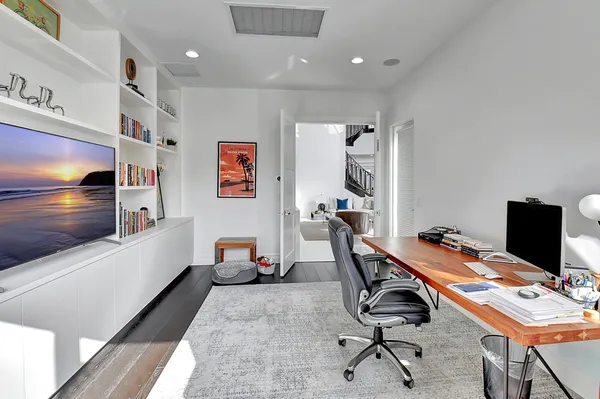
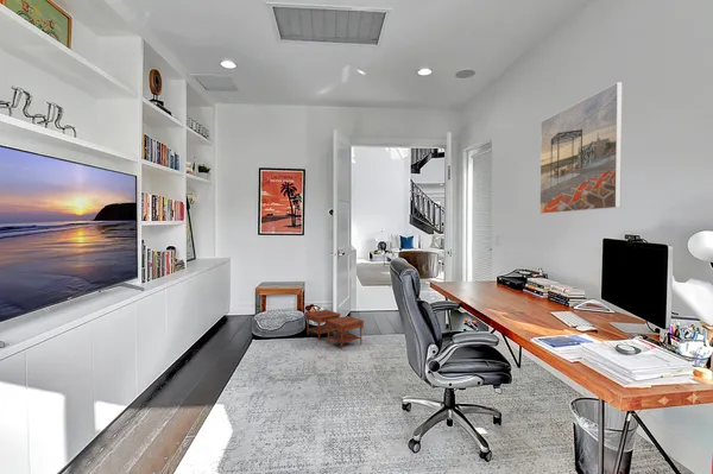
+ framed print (574, 158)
+ side table (333, 328)
